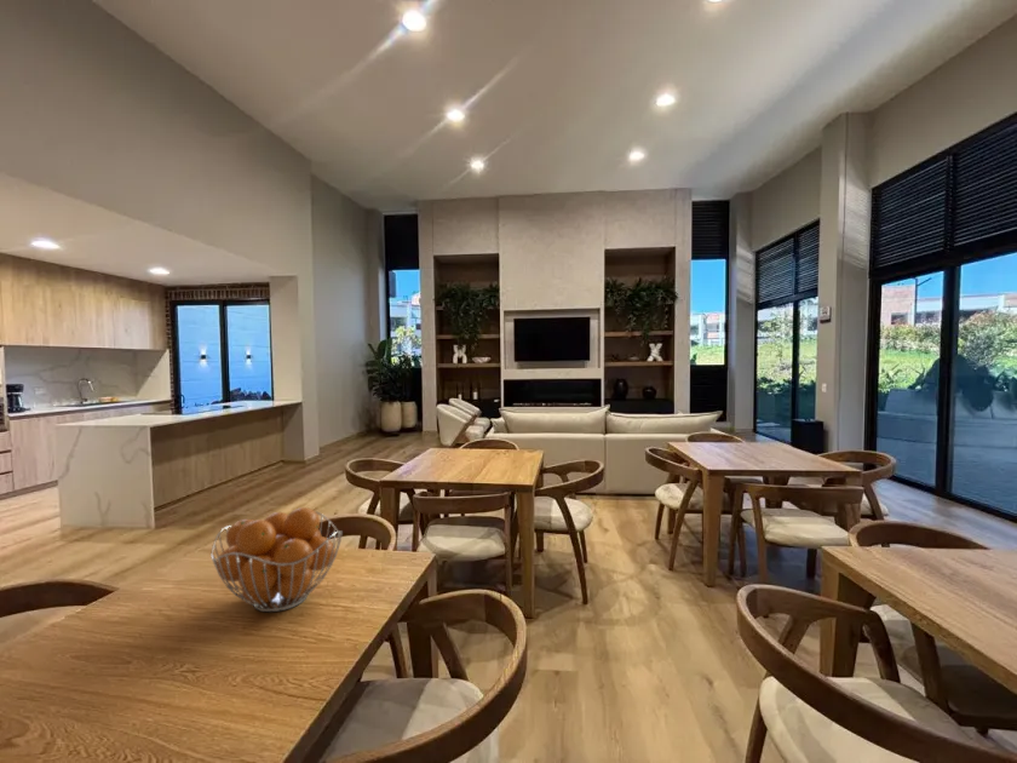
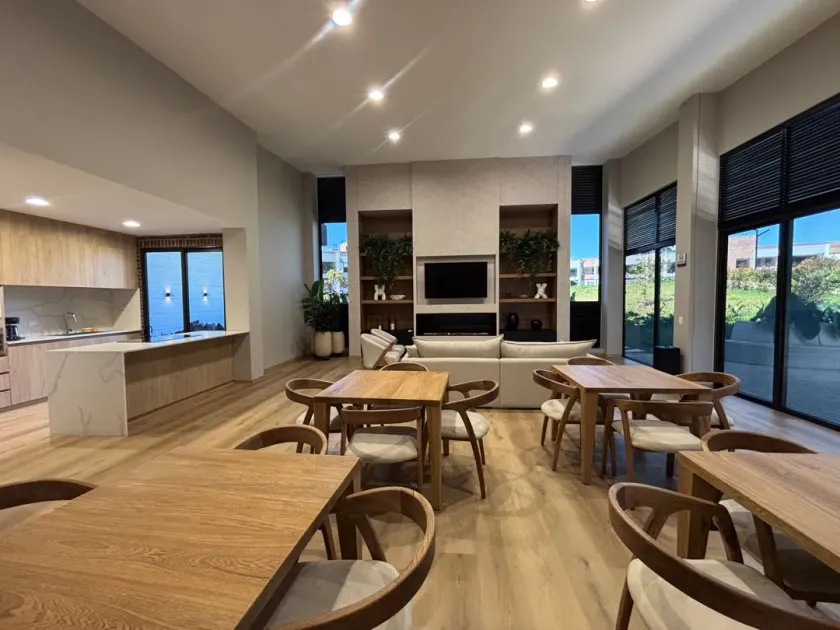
- fruit basket (280, 556)
